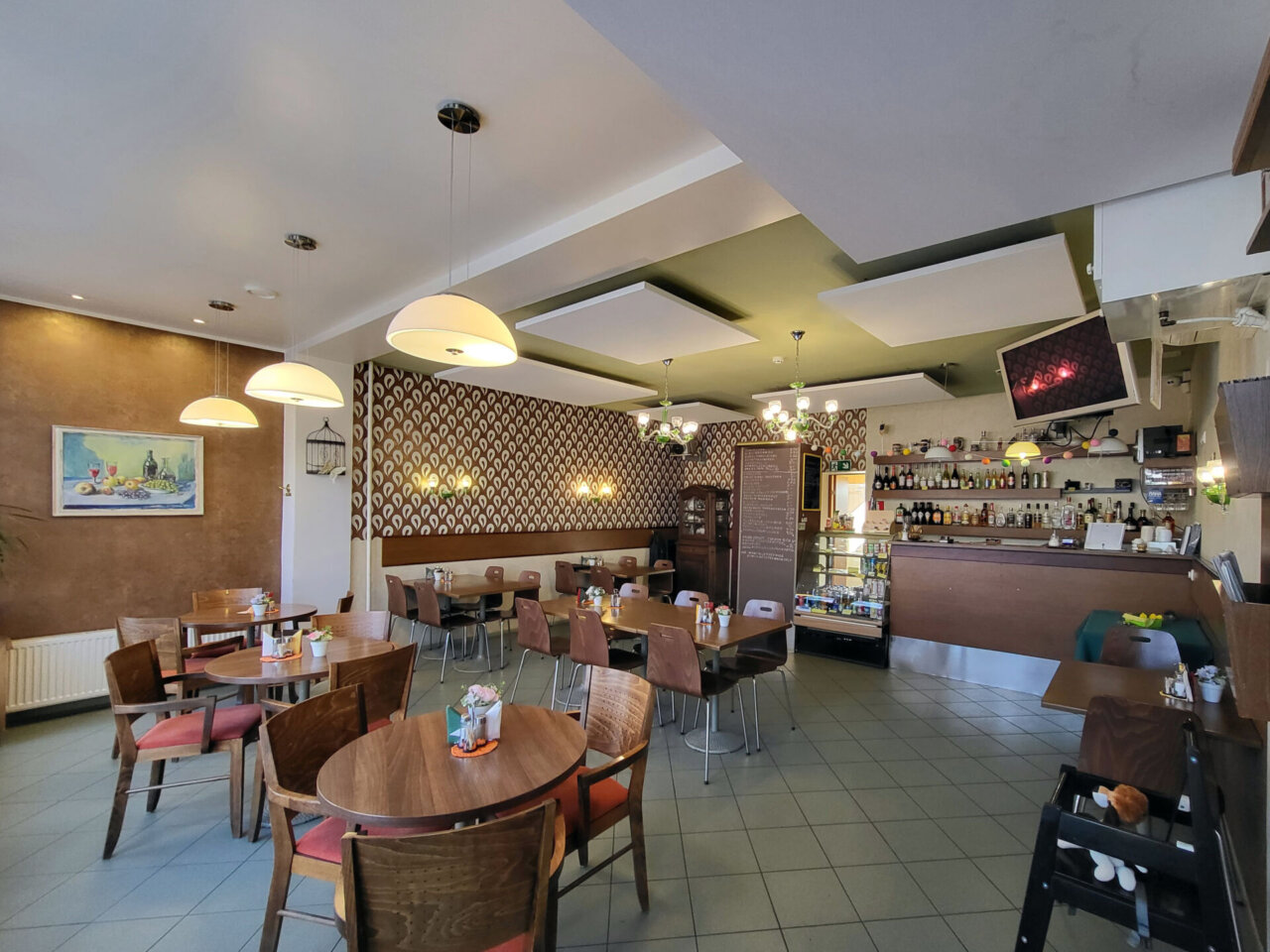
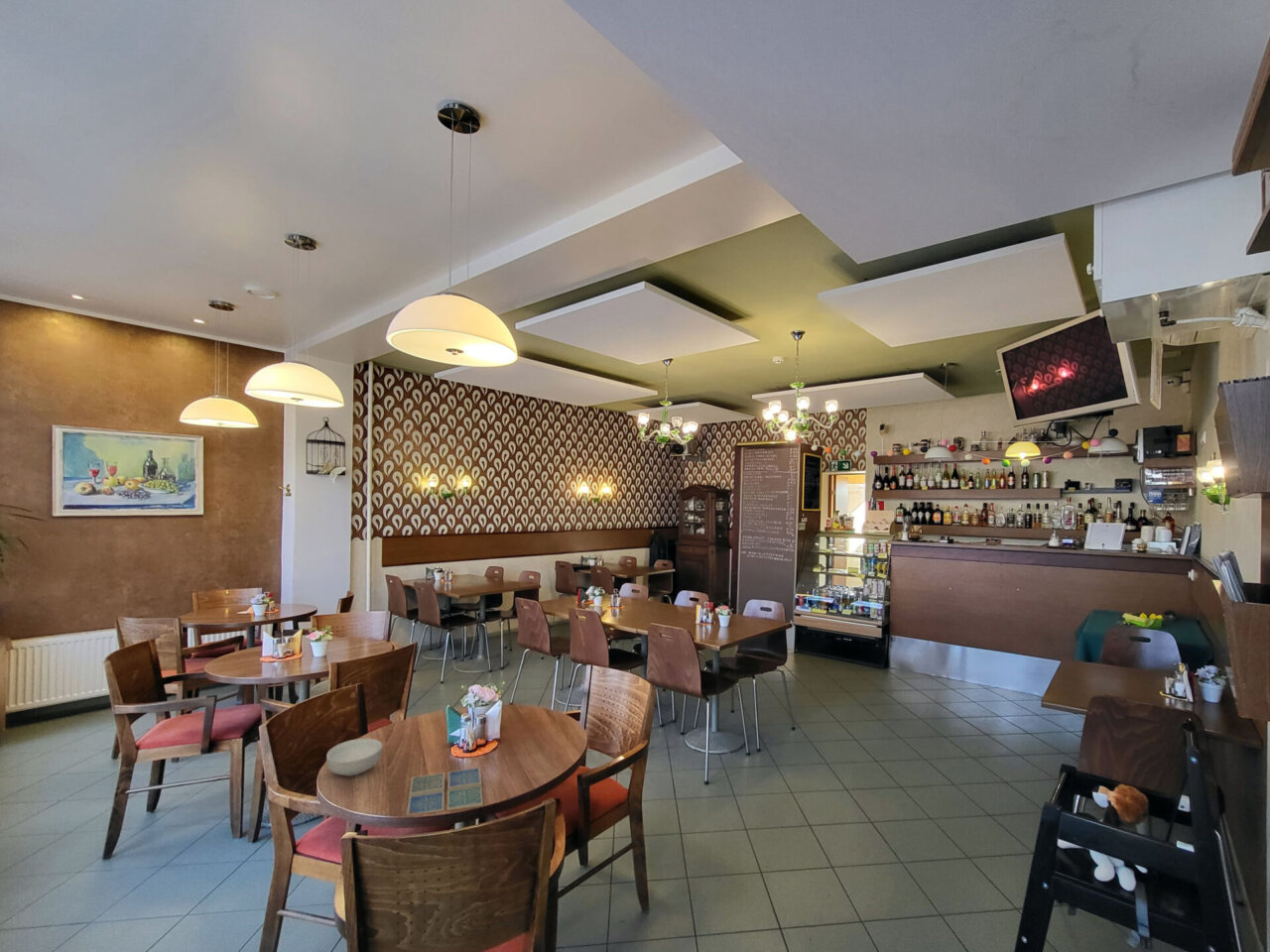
+ drink coaster (447, 790)
+ cereal bowl (354, 760)
